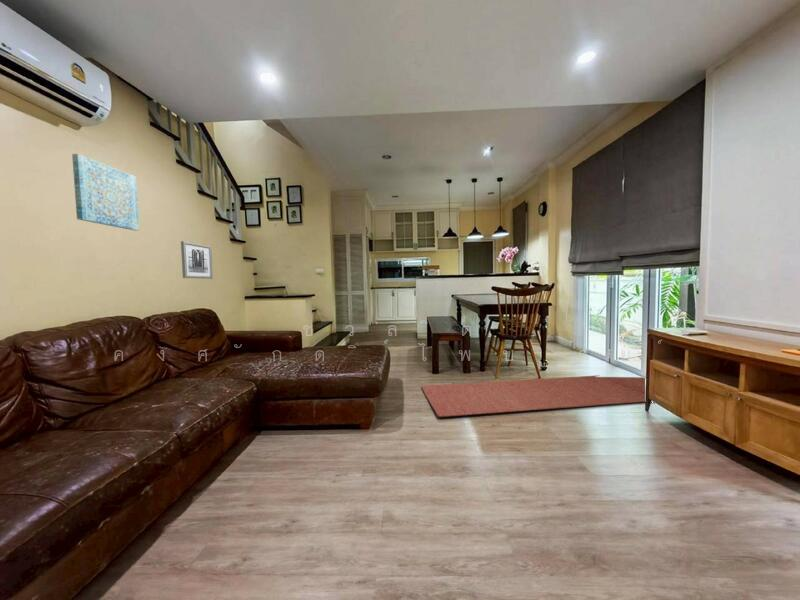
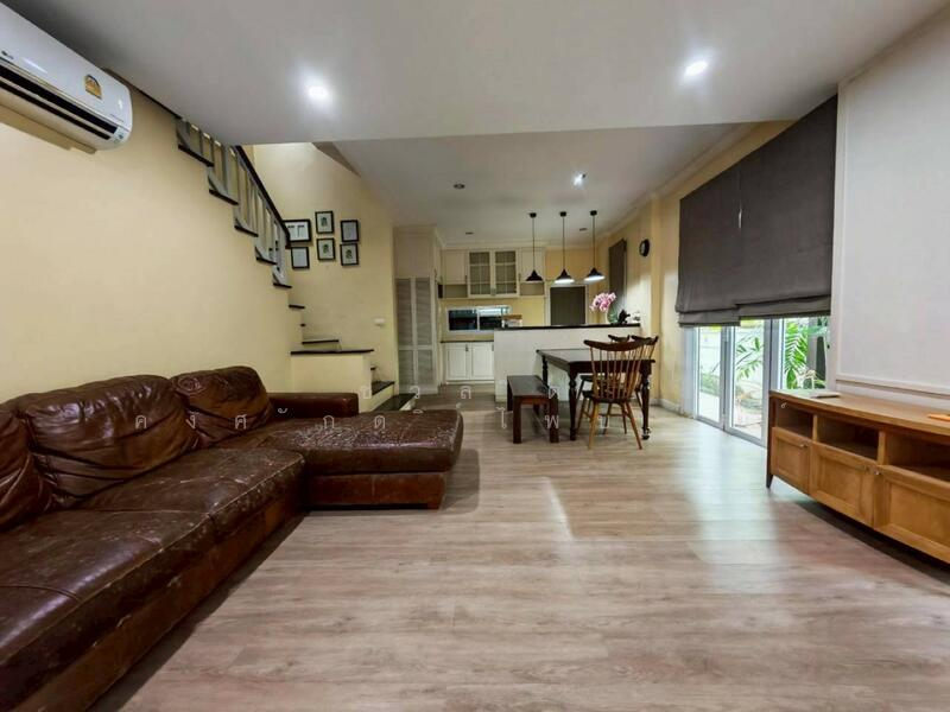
- rug (551, 391)
- wall art (197, 261)
- wall art (109, 196)
